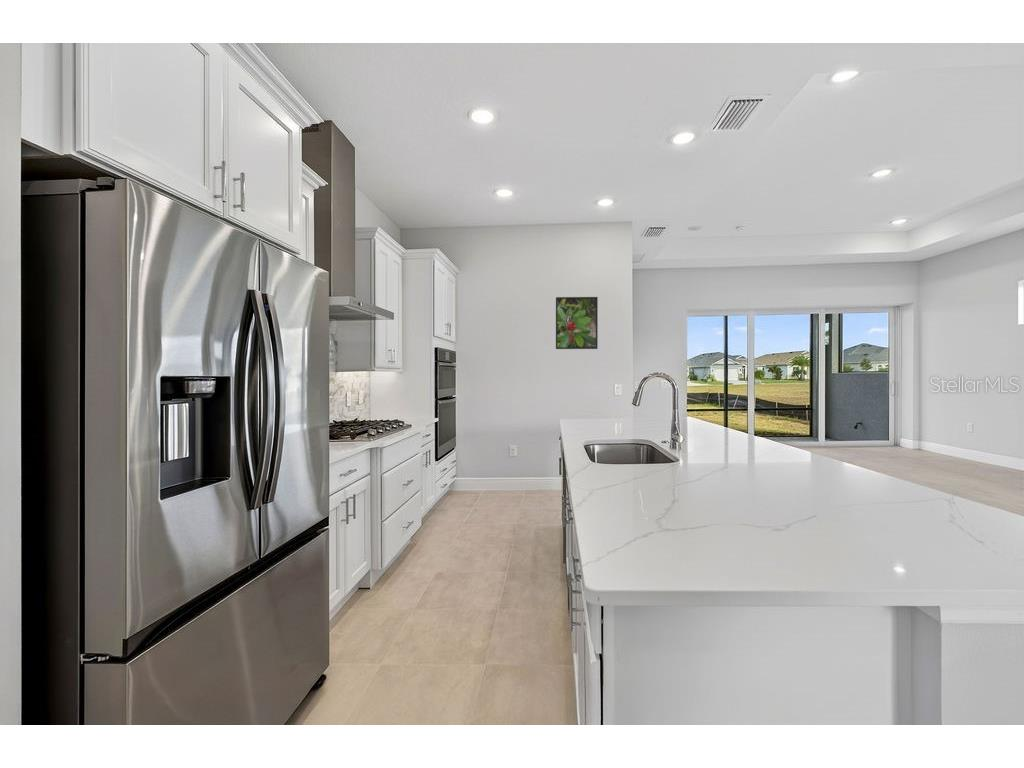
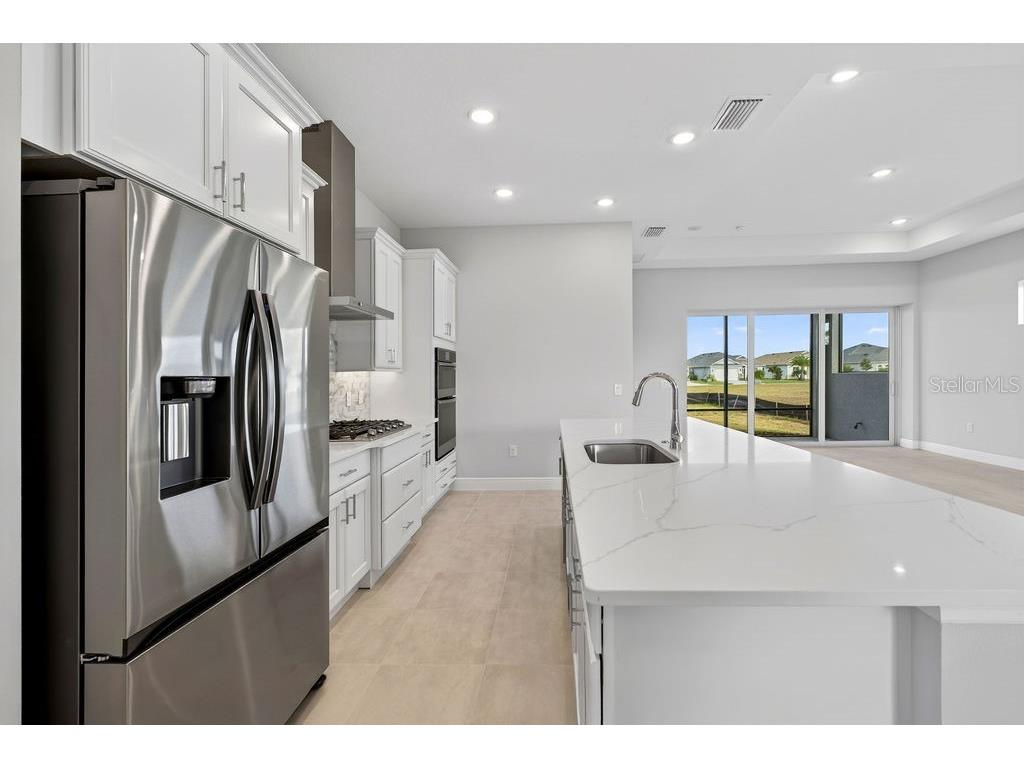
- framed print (576, 323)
